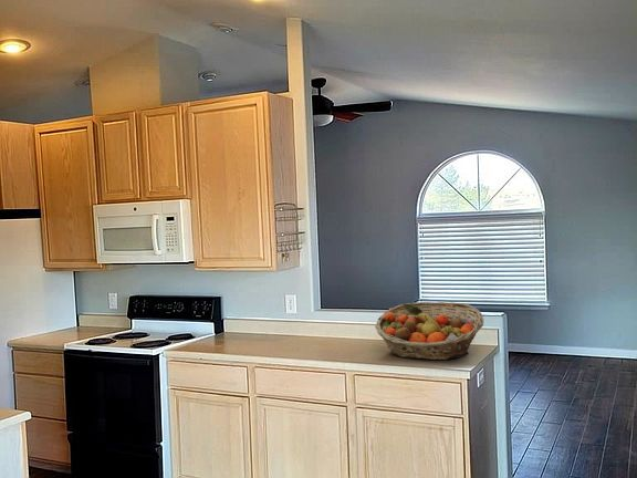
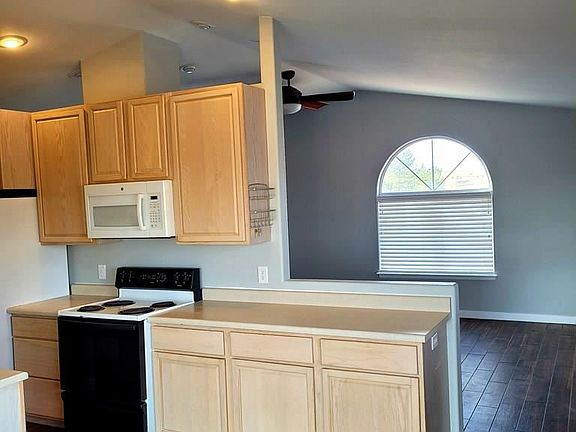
- fruit basket (428, 330)
